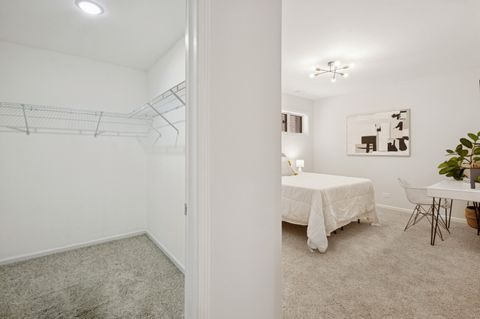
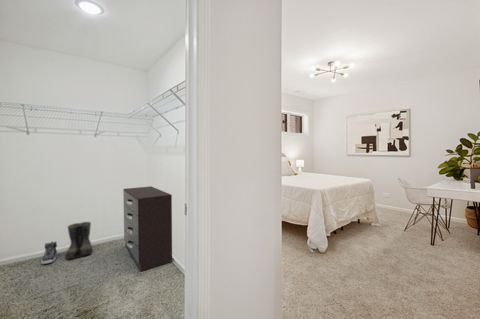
+ sneaker (49, 251)
+ dresser (144, 222)
+ boots (79, 238)
